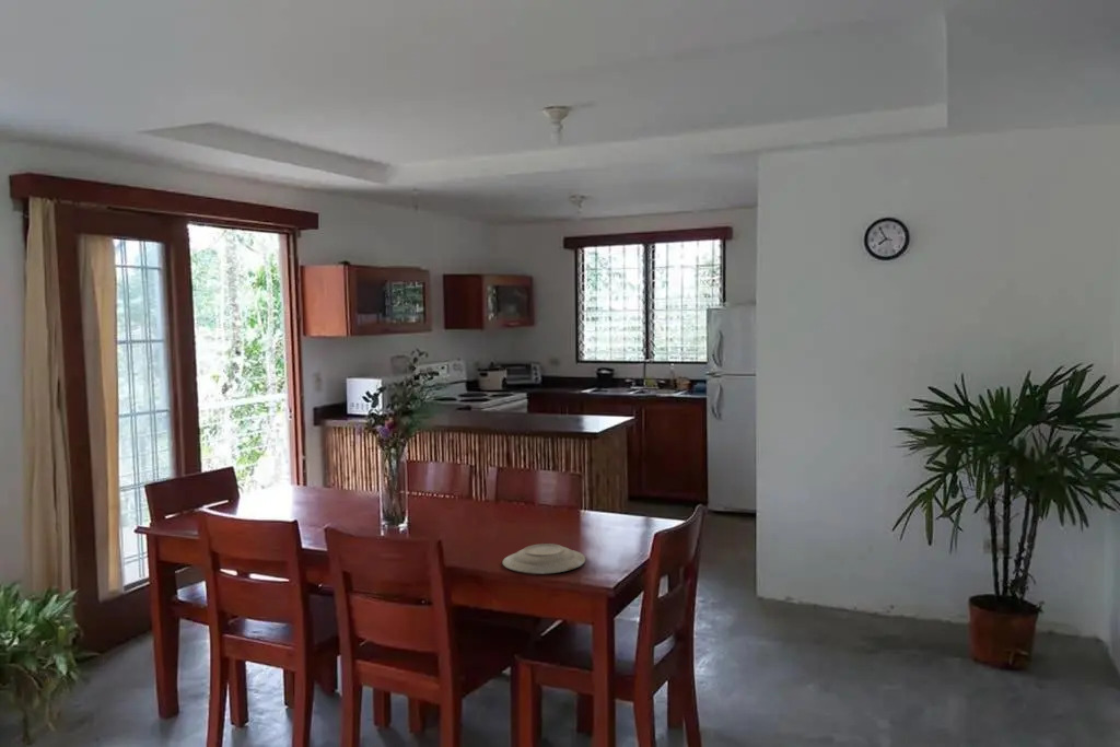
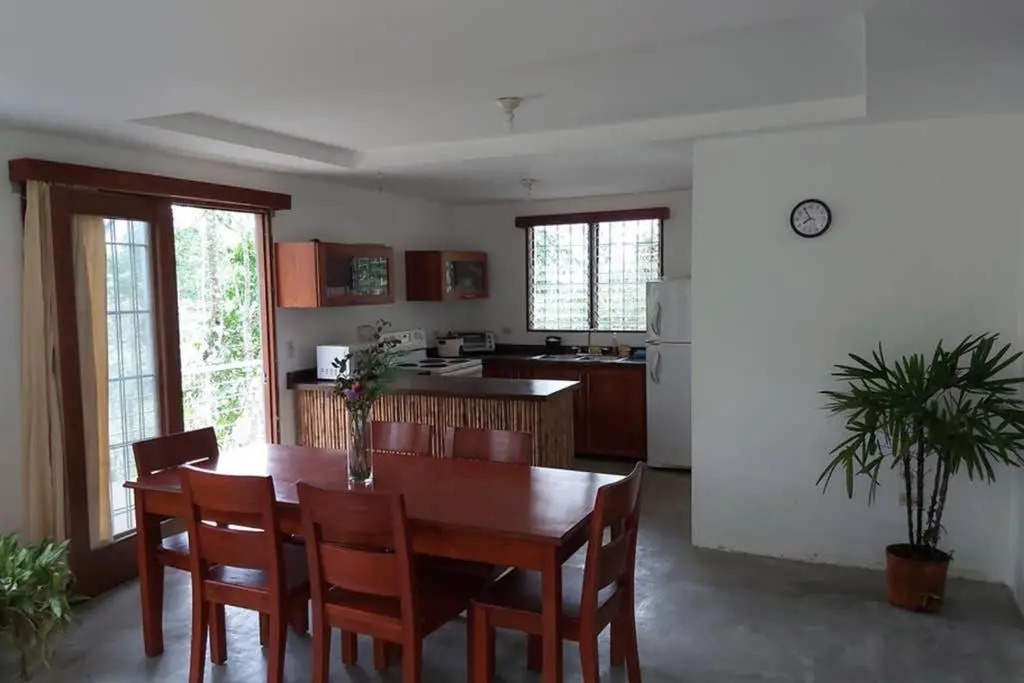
- plate (544, 555)
